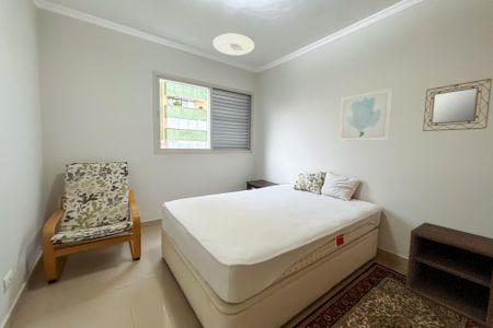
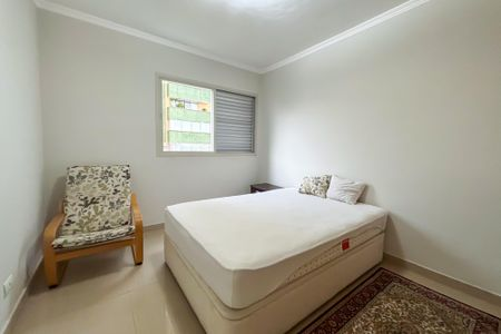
- nightstand (452, 266)
- home mirror (454, 106)
- wall art (363, 117)
- ceiling light (233, 43)
